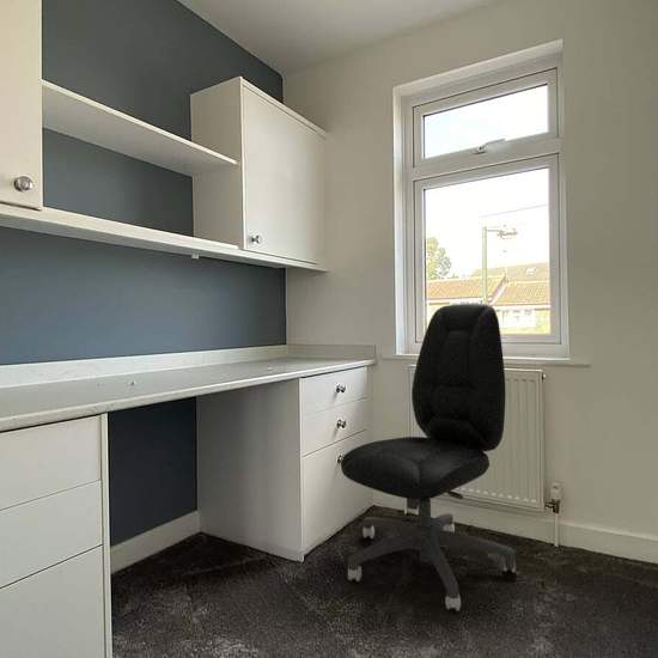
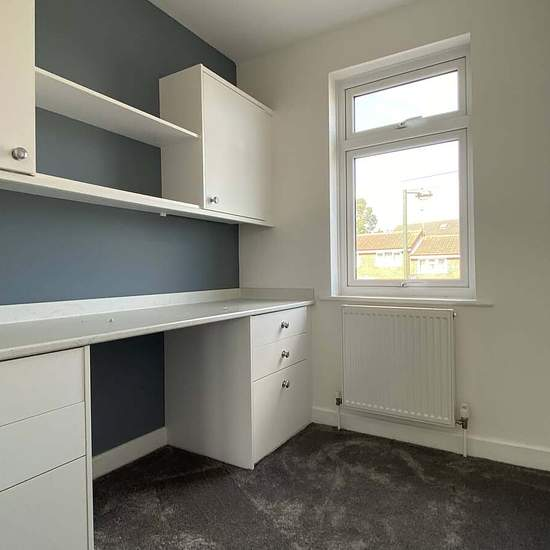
- office chair (421, 429)
